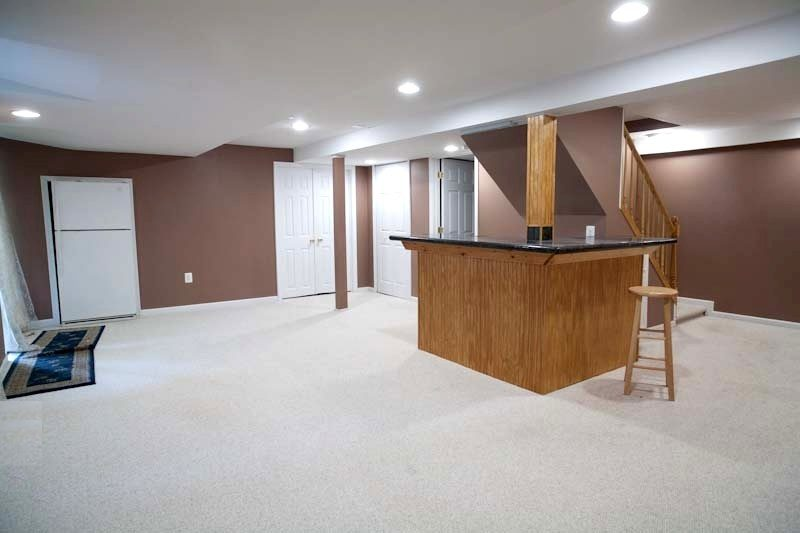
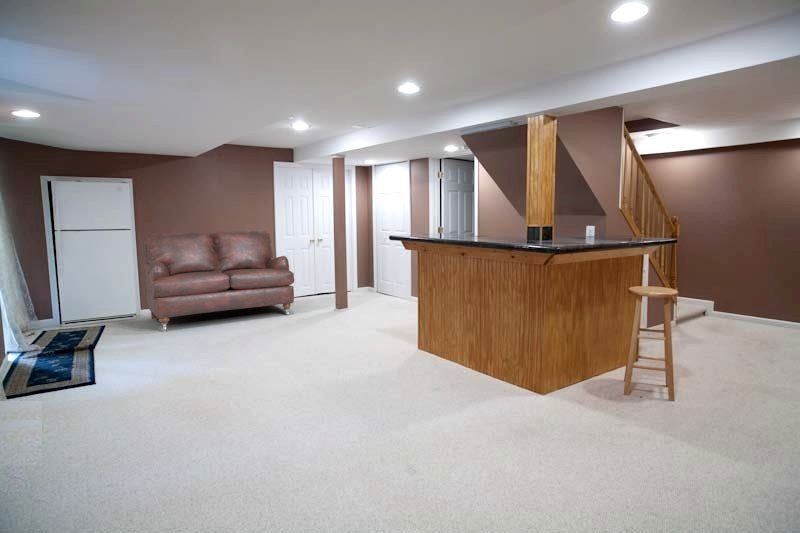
+ sofa (218, 273)
